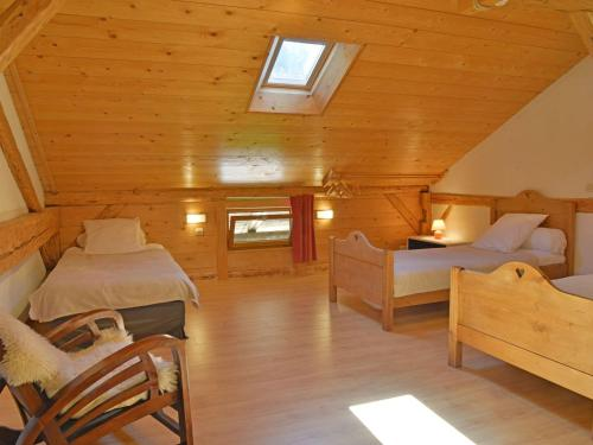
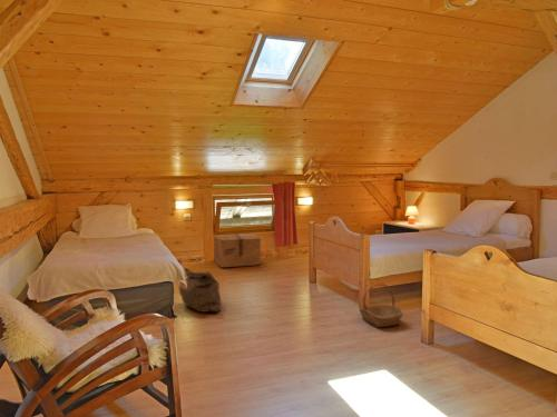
+ cardboard box (236, 248)
+ basket (380, 305)
+ bag (199, 288)
